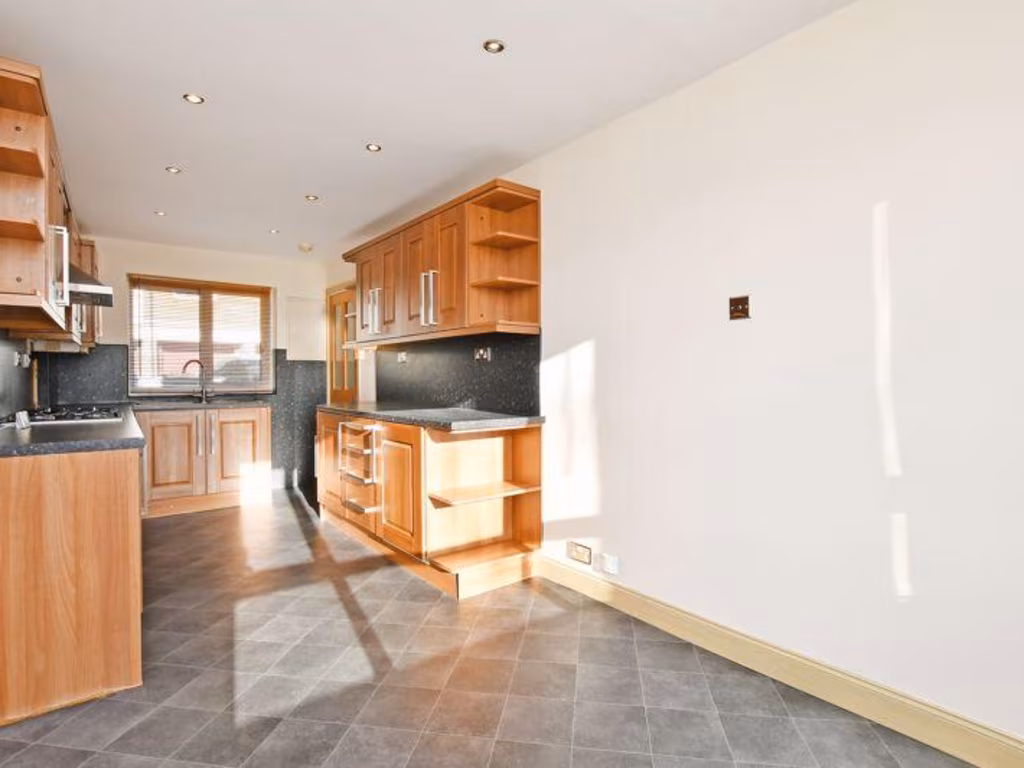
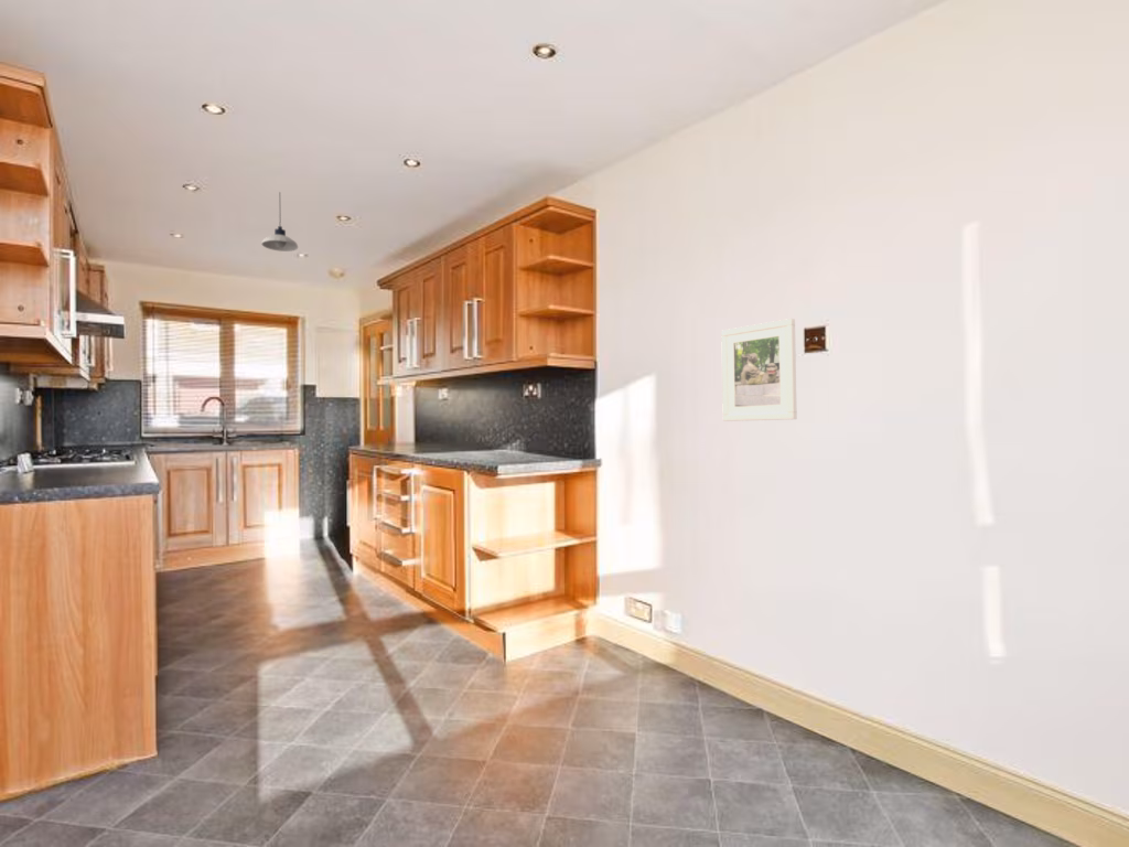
+ pendant light (279, 219)
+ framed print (756, 372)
